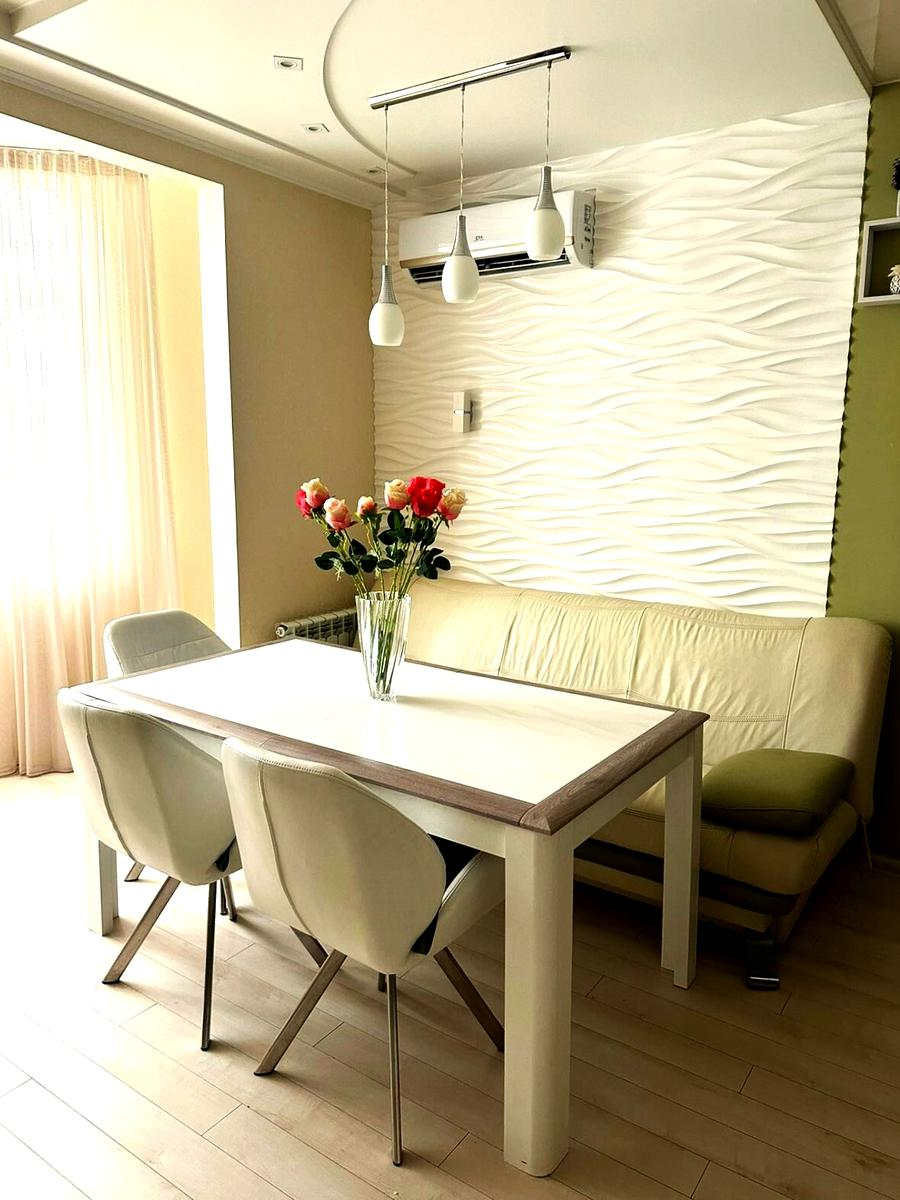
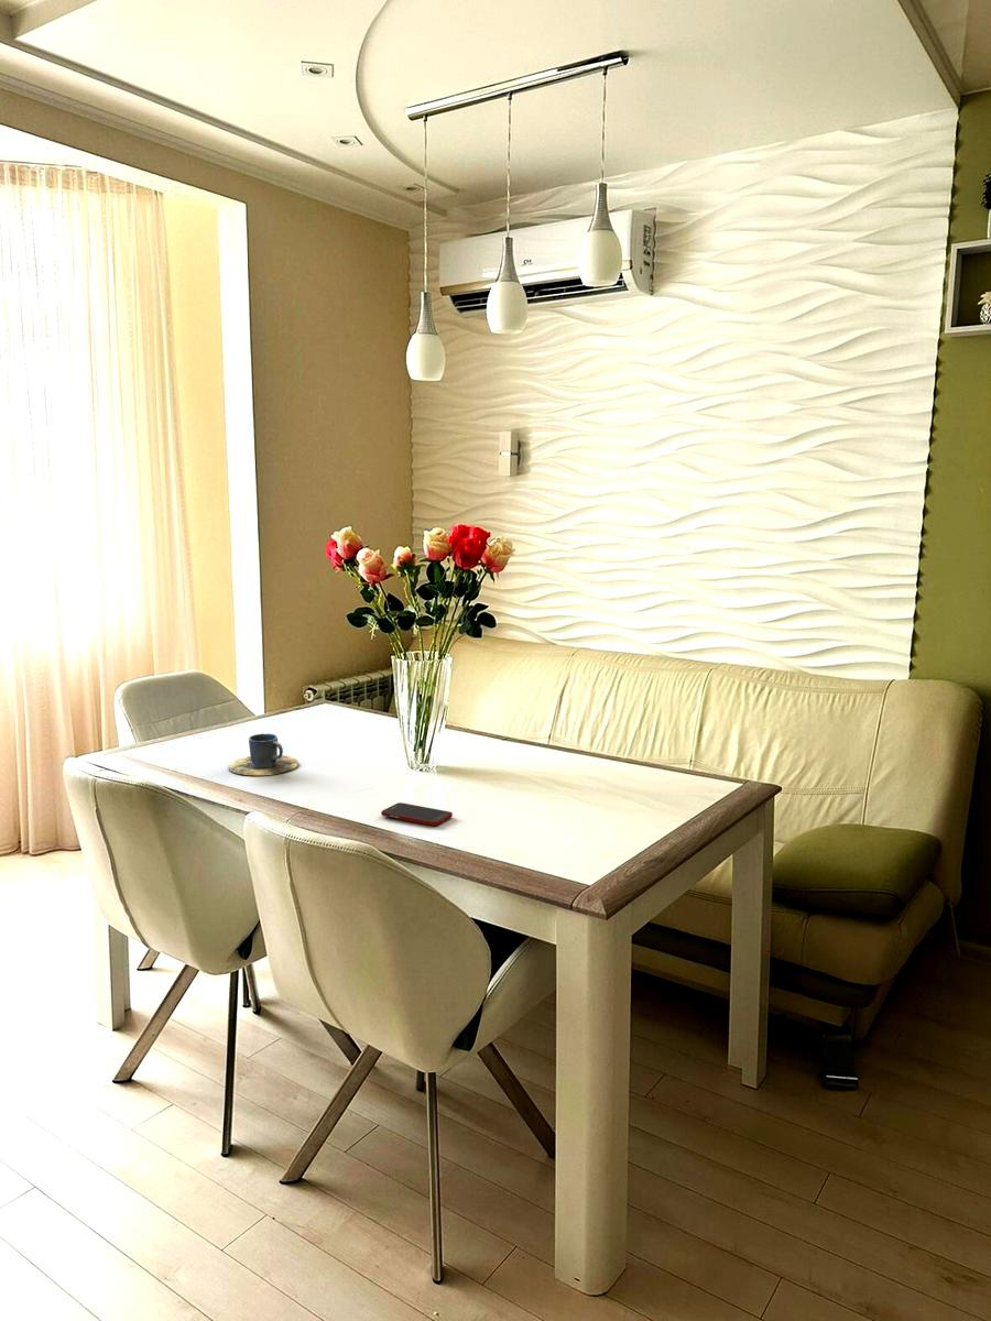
+ cell phone (416, 814)
+ cup (262, 751)
